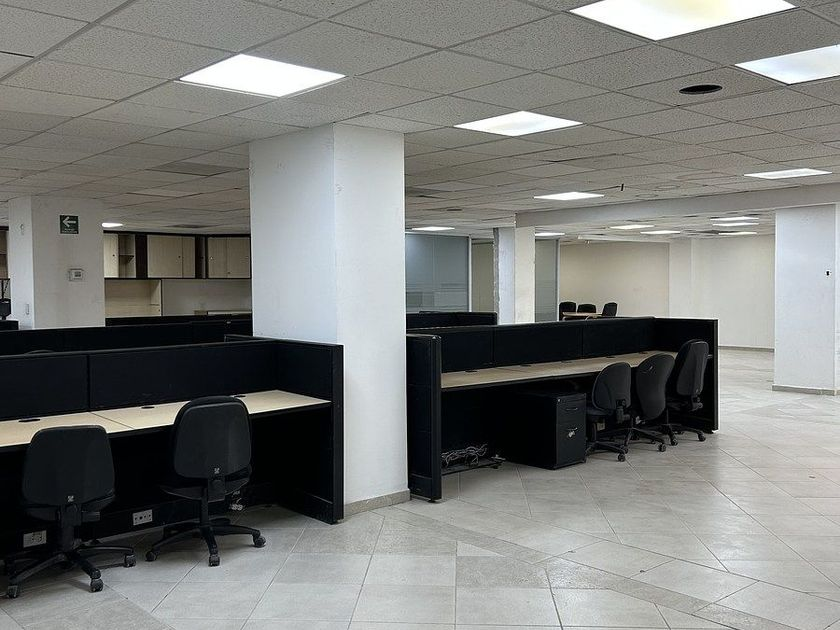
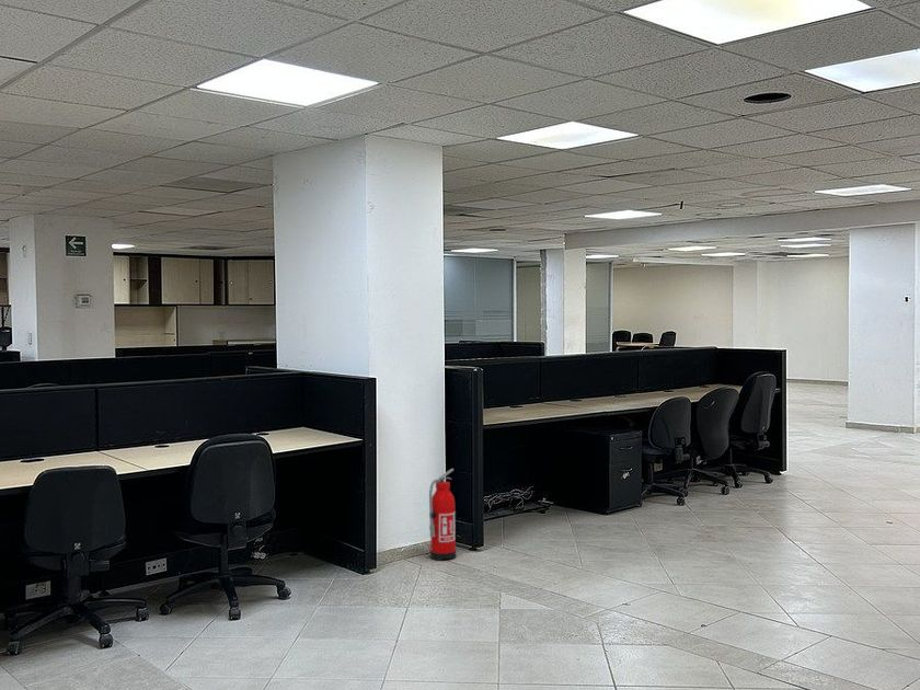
+ fire extinguisher (441, 514)
